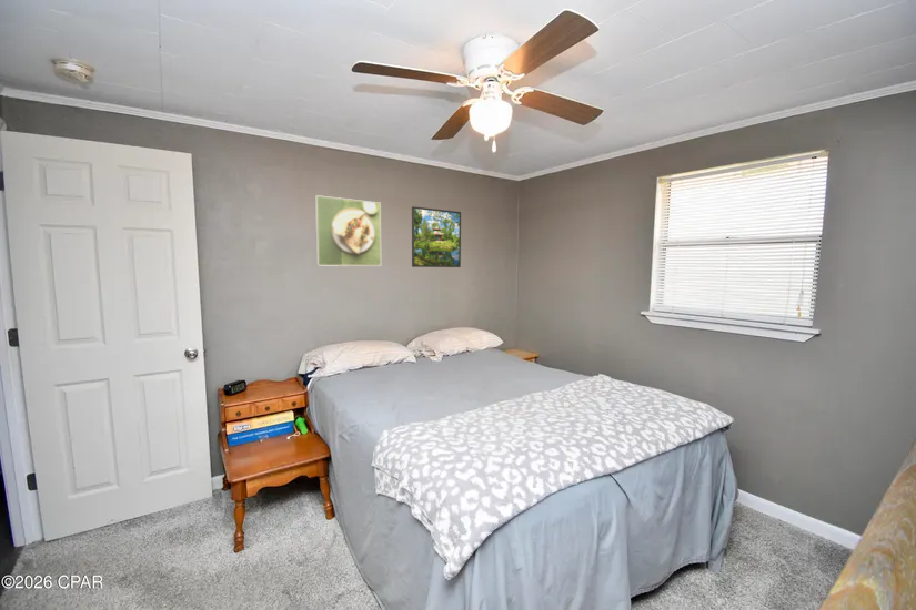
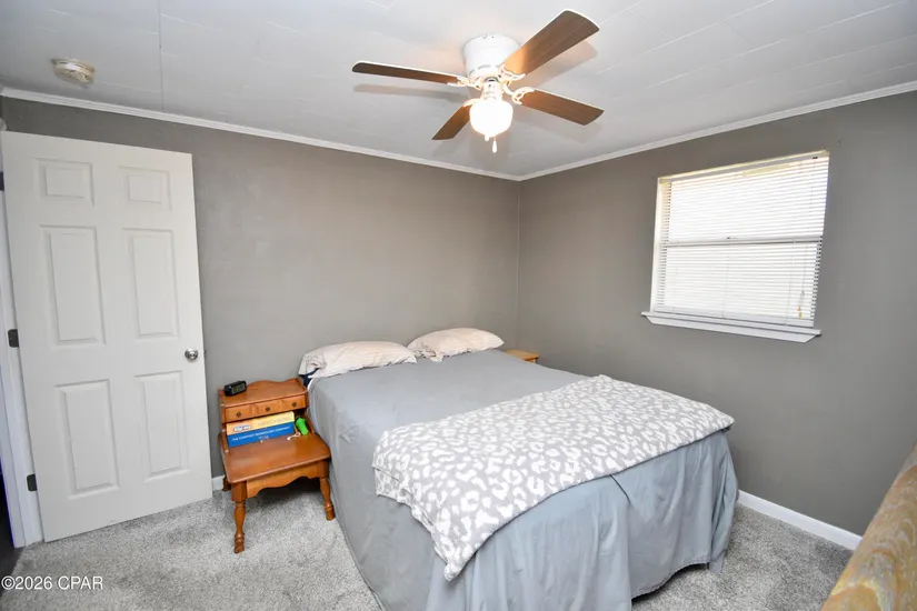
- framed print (436, 238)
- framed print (350, 232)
